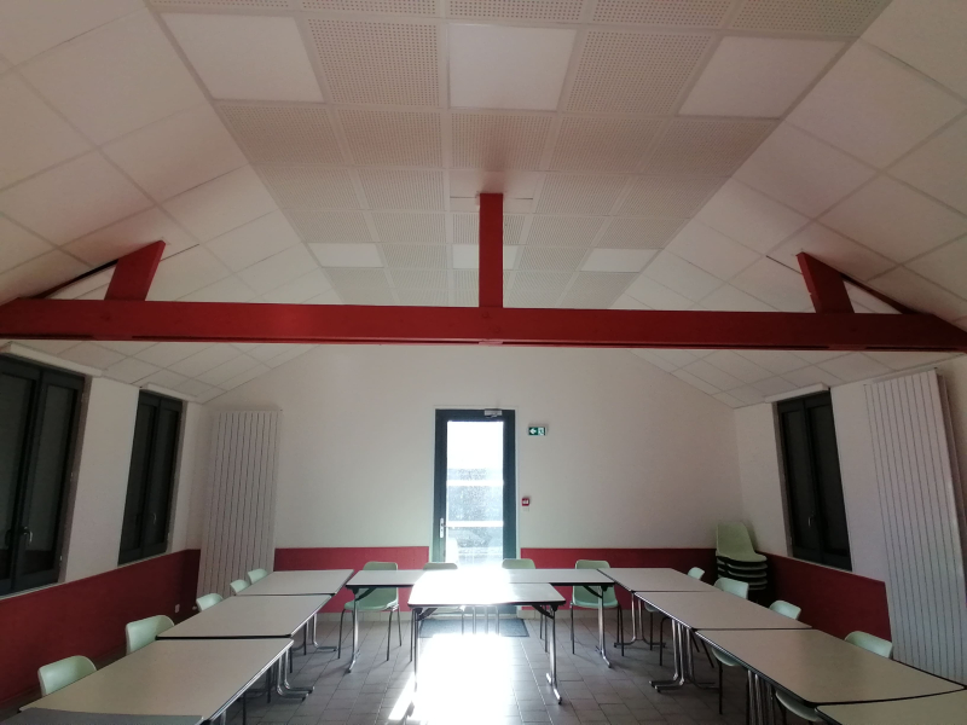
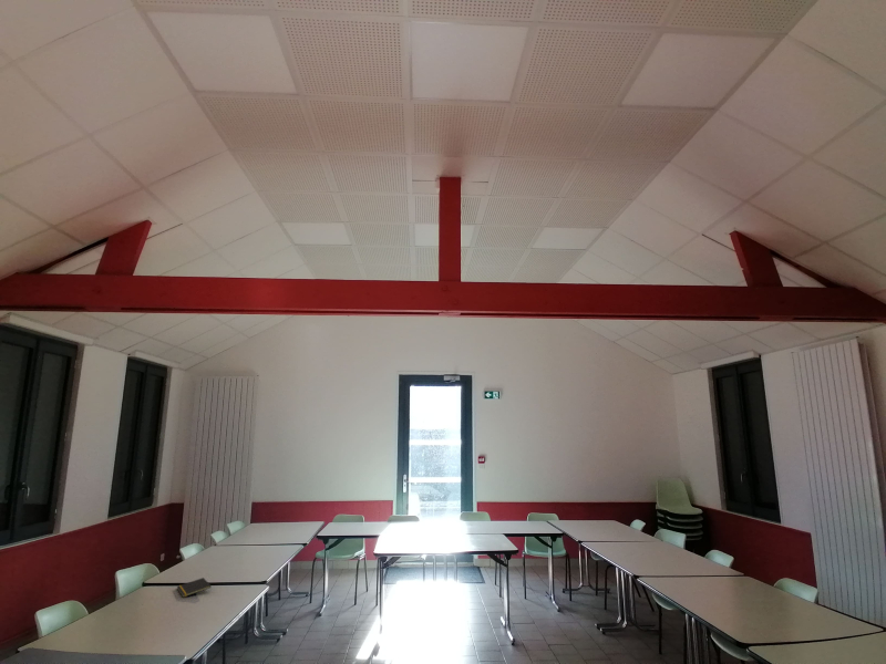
+ notepad (193, 587)
